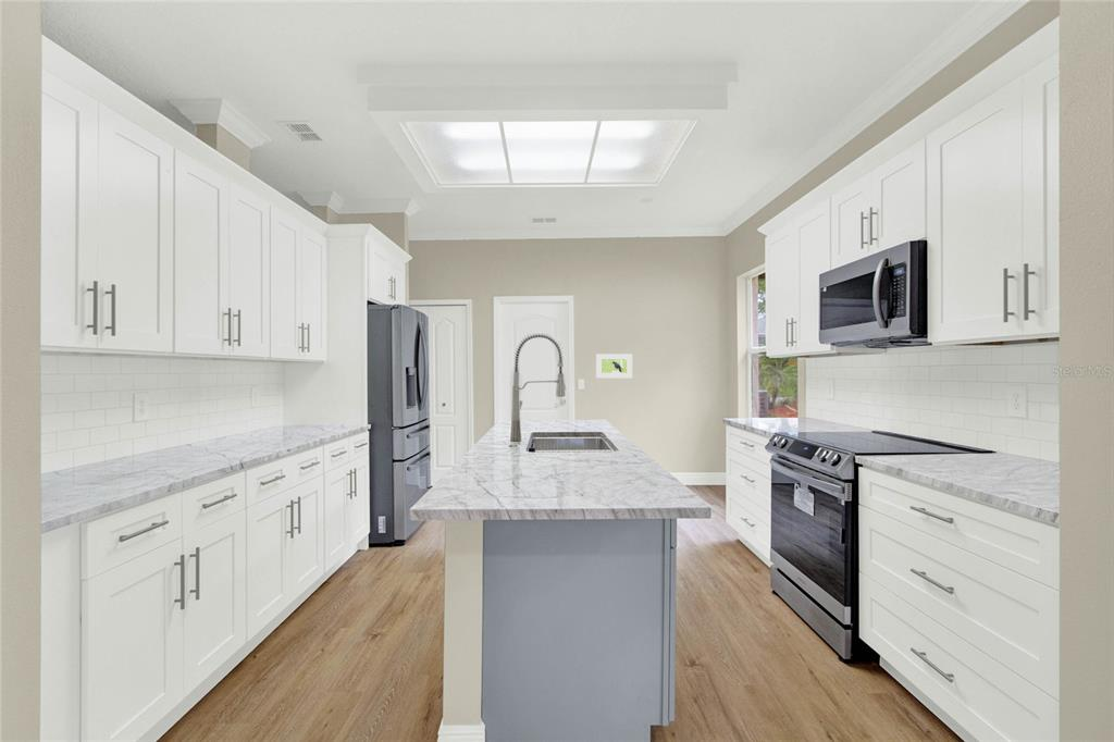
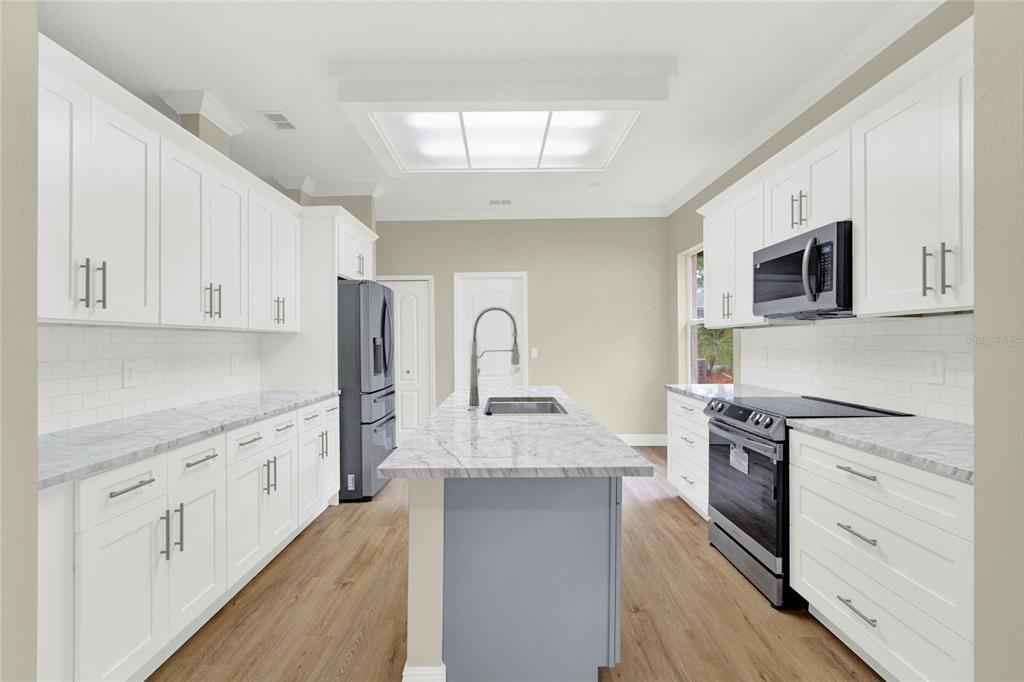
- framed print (614, 366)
